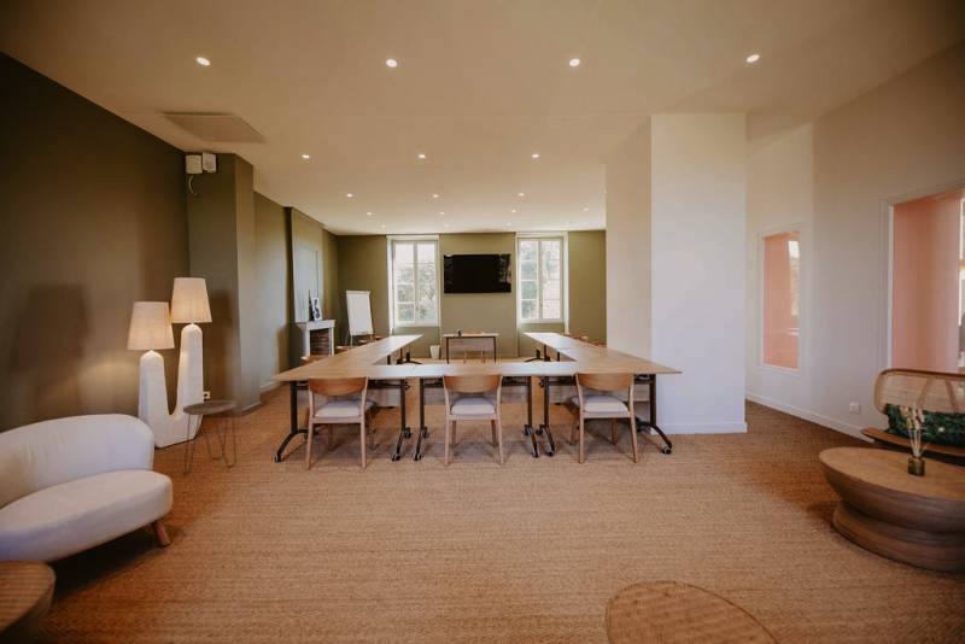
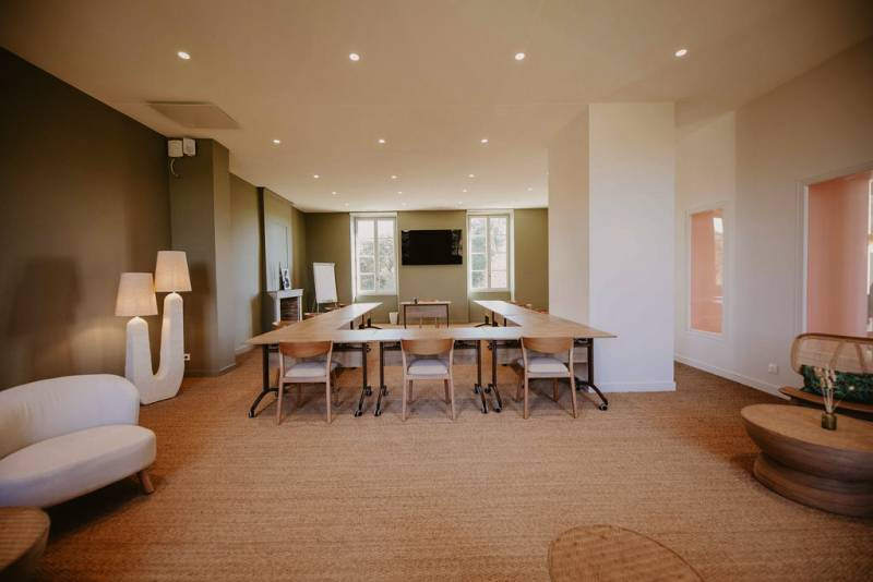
- side table (206, 438)
